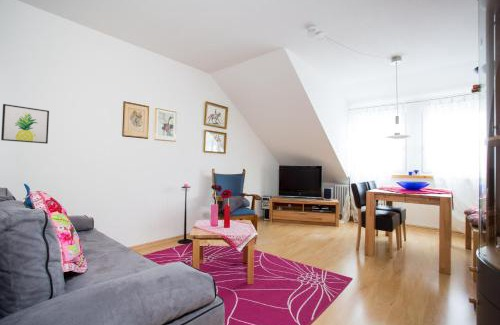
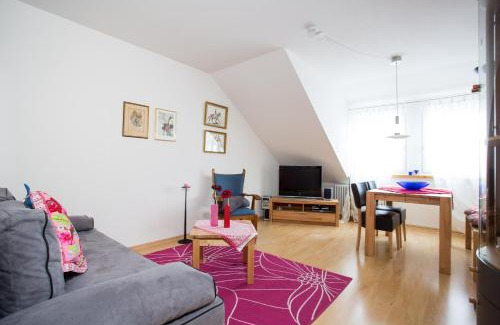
- wall art (26, 124)
